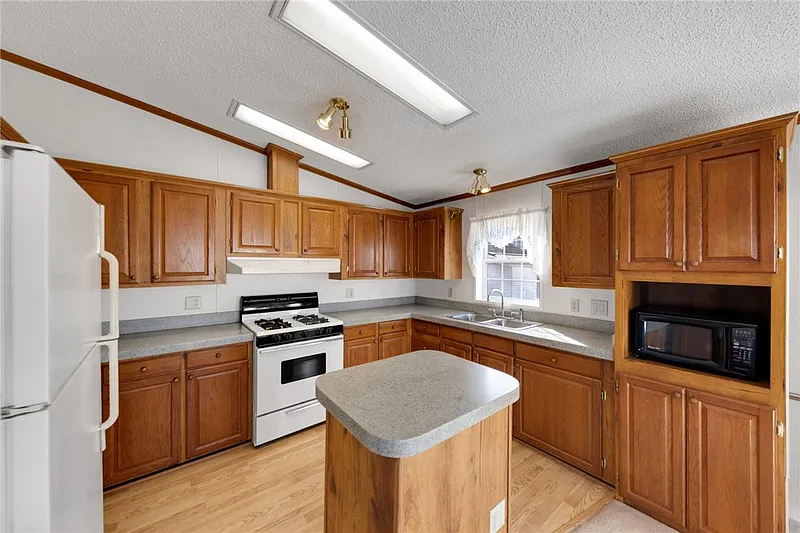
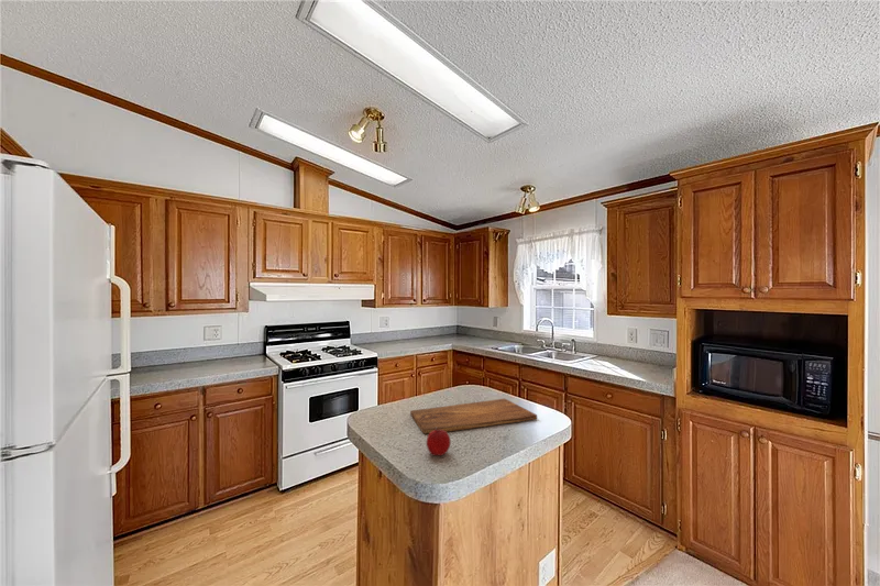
+ apple (438, 440)
+ cutting board (471, 414)
